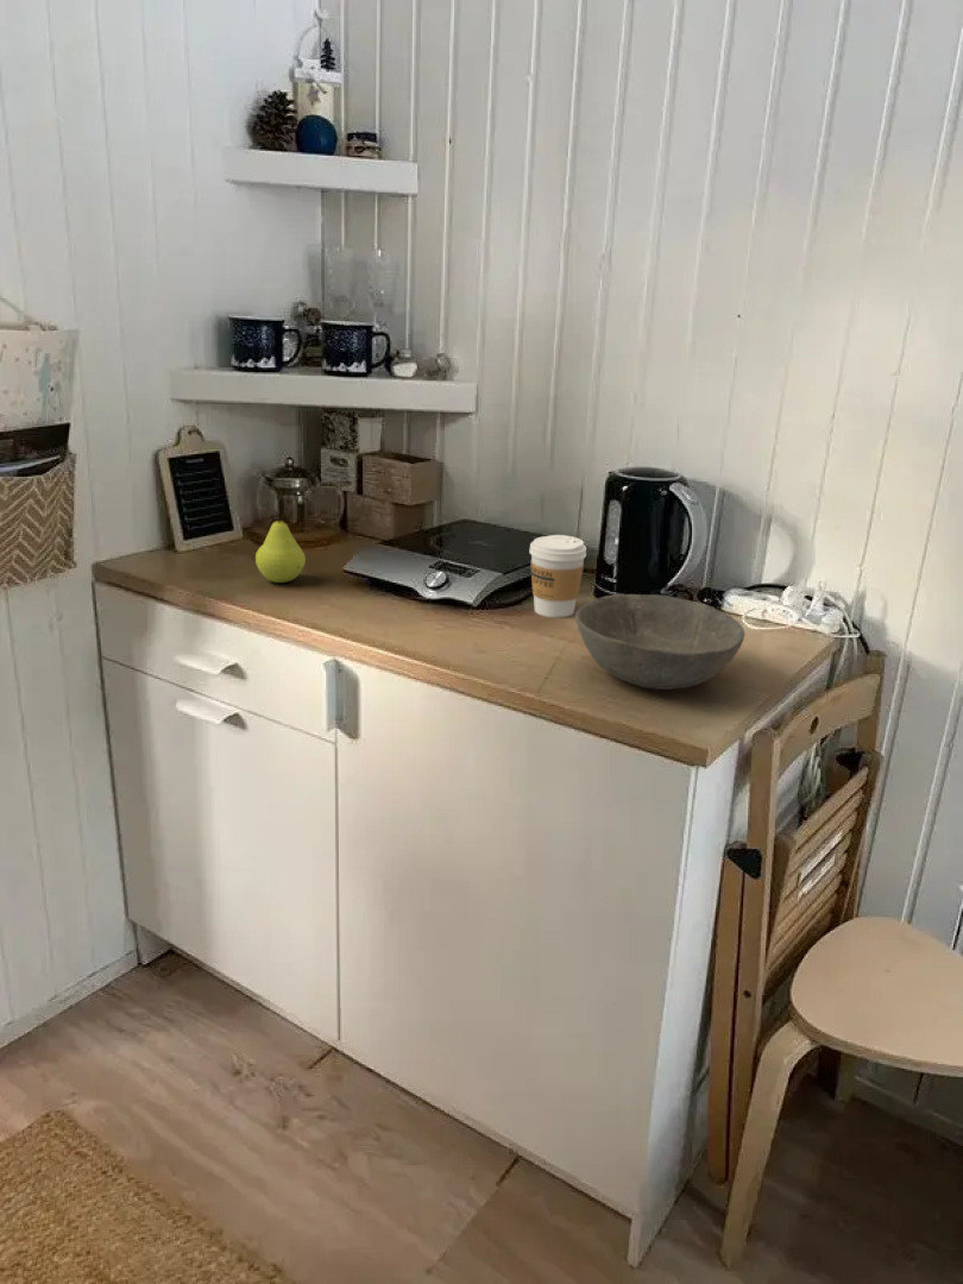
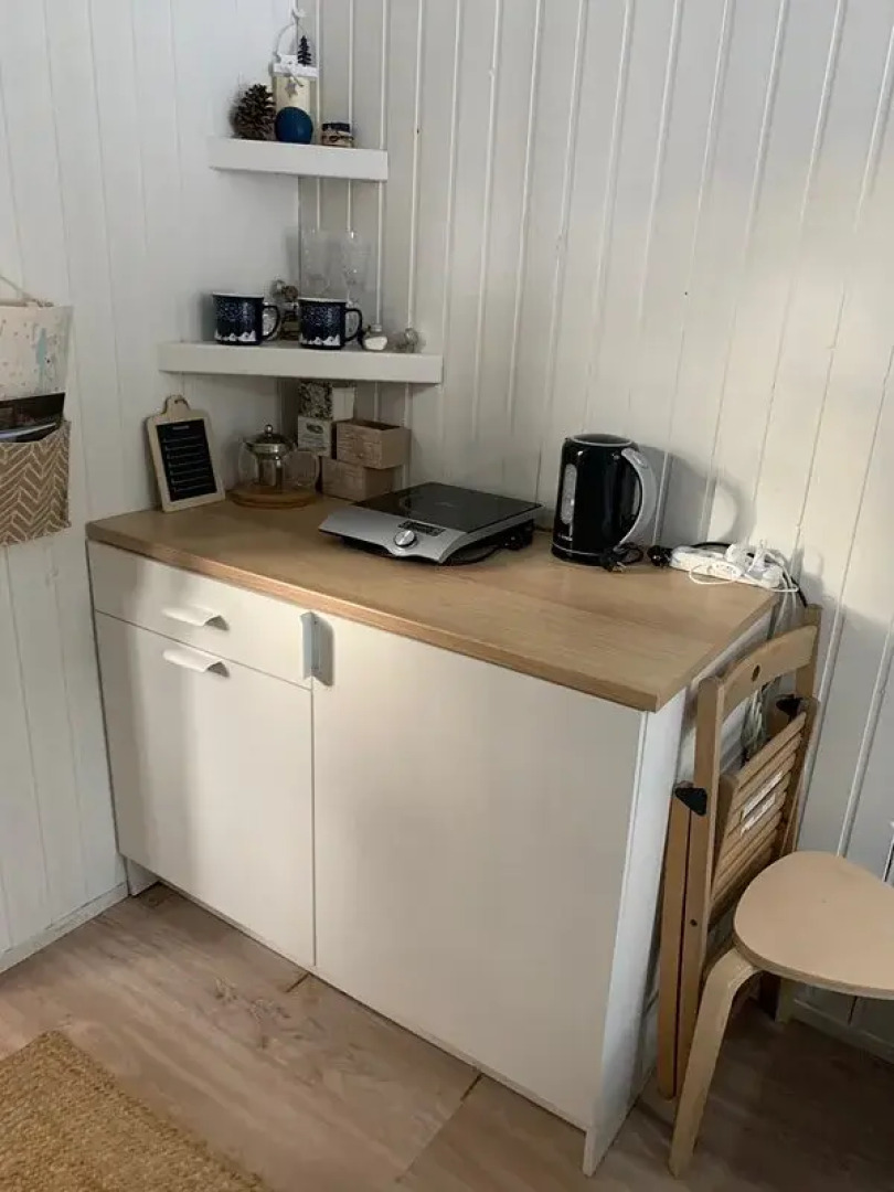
- coffee cup (555, 575)
- bowl (656, 647)
- fruit (279, 546)
